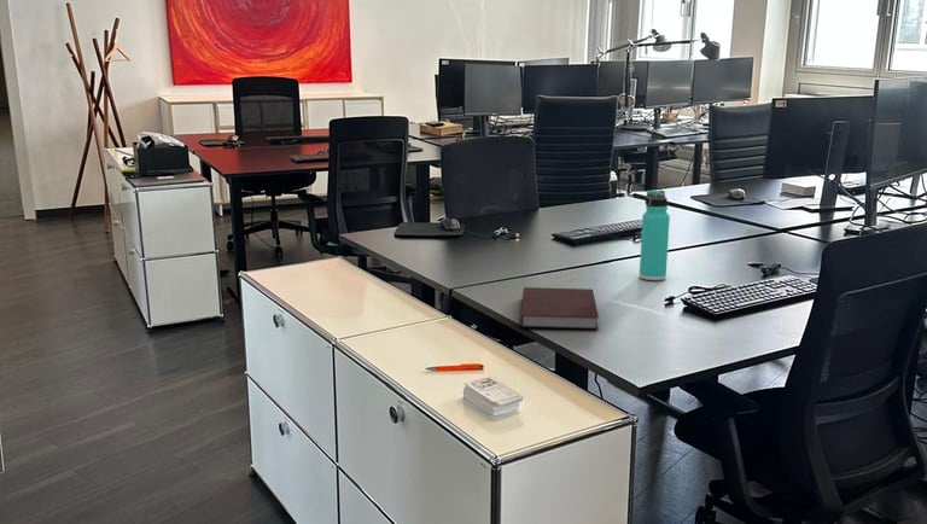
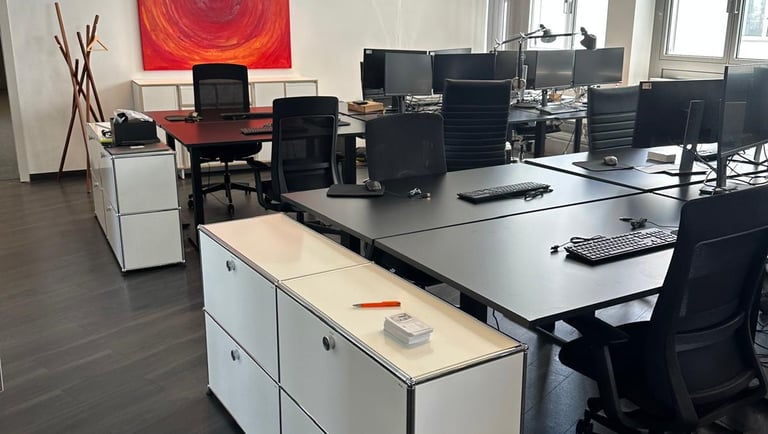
- thermos bottle (654, 234)
- notebook (558, 307)
